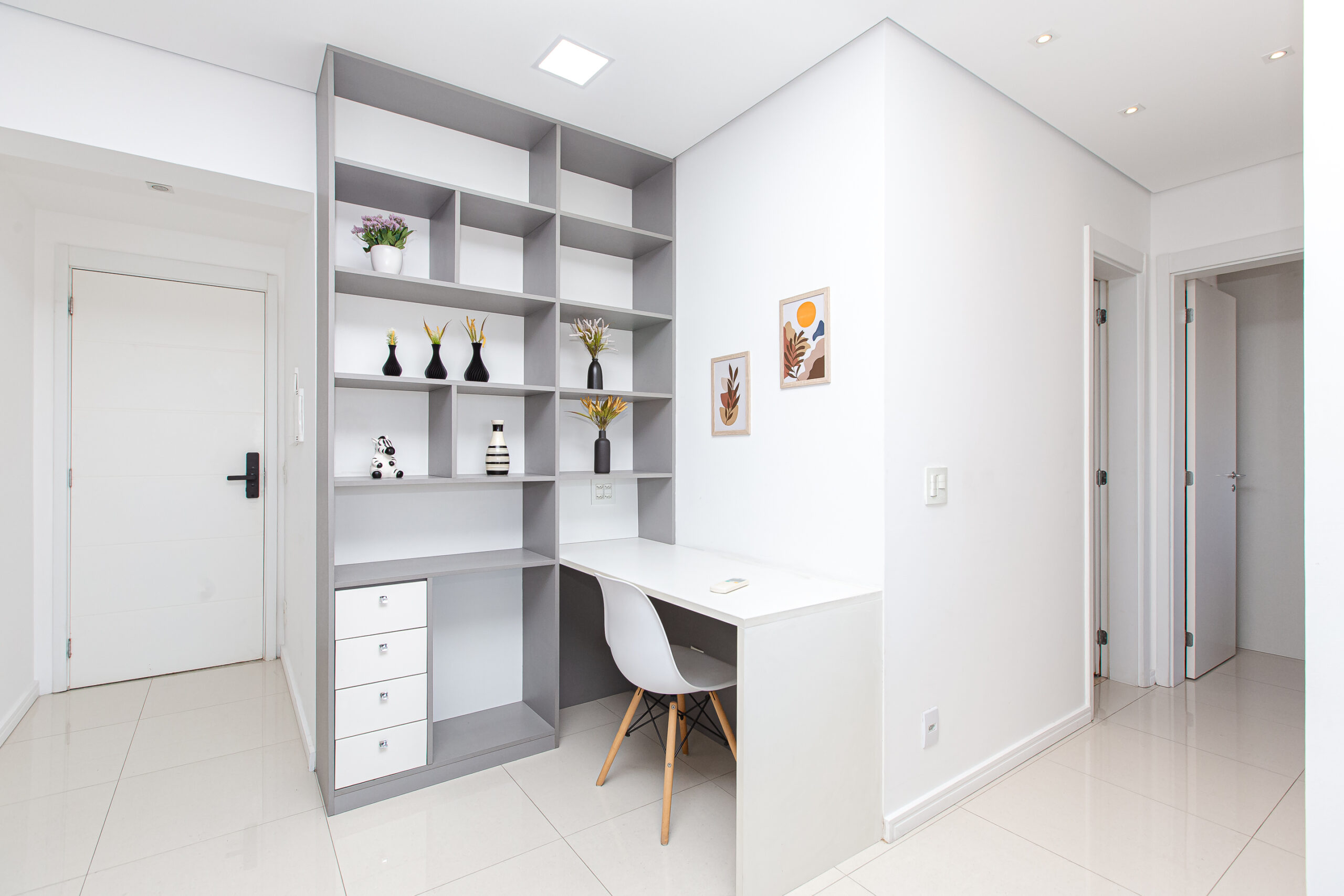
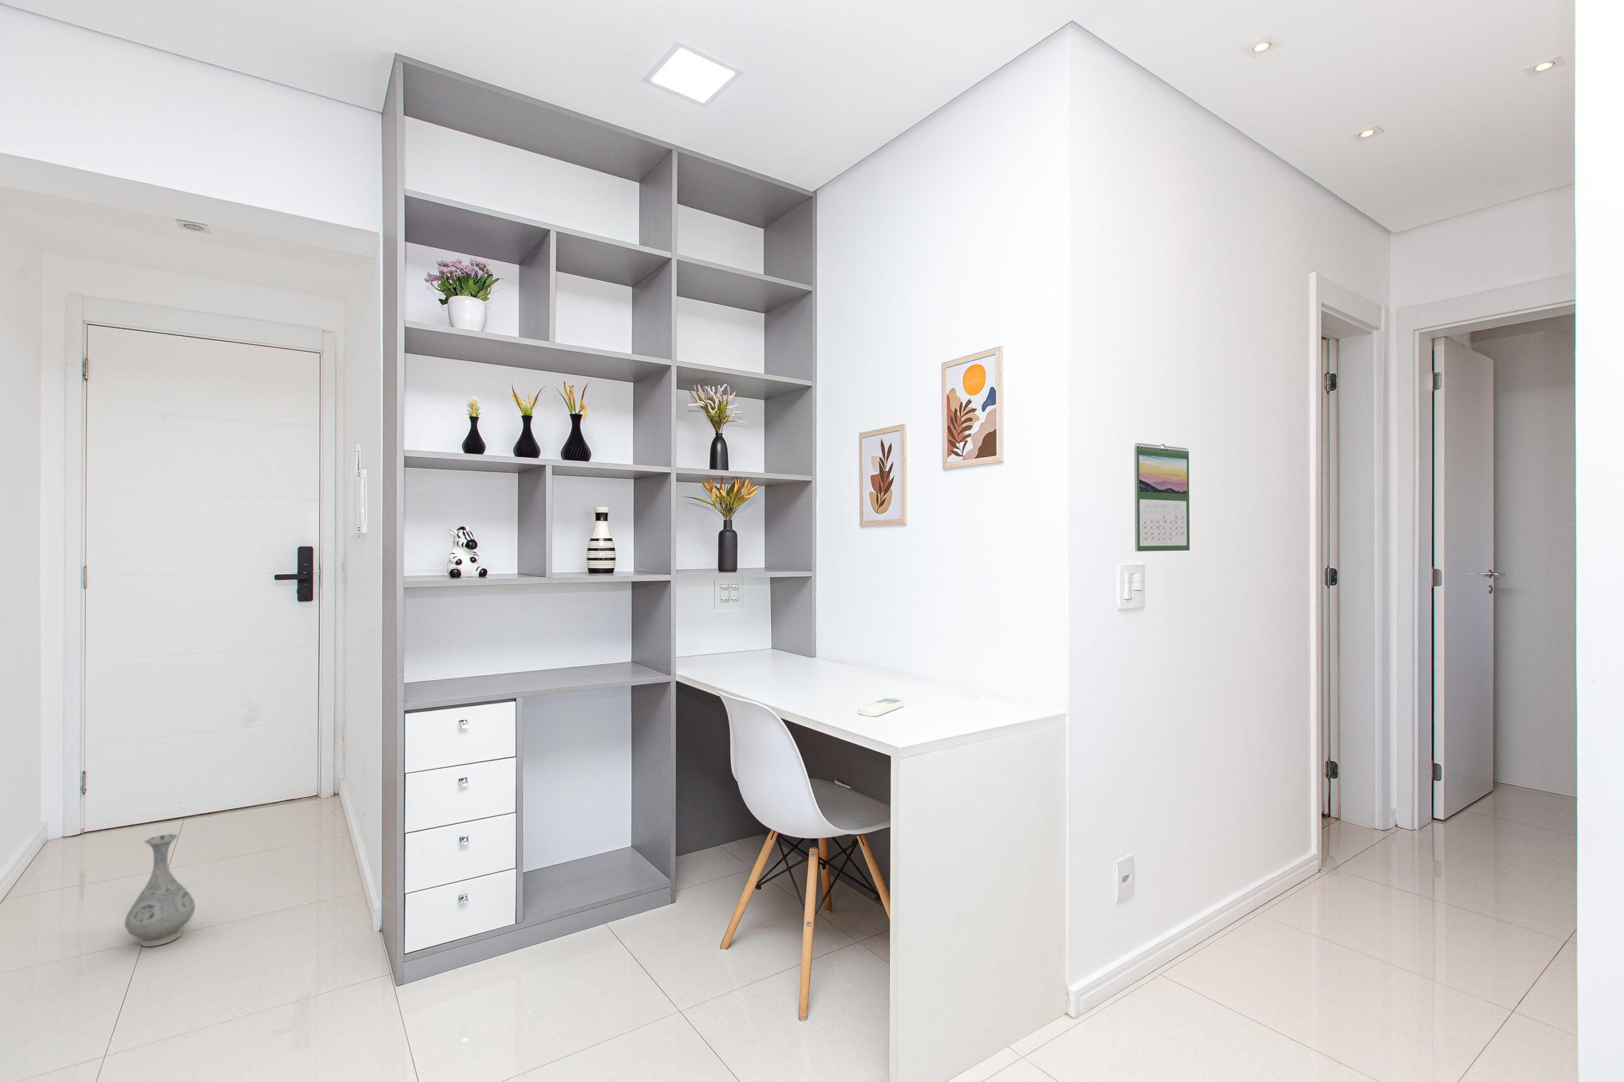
+ calendar (1162, 498)
+ vase (161, 889)
